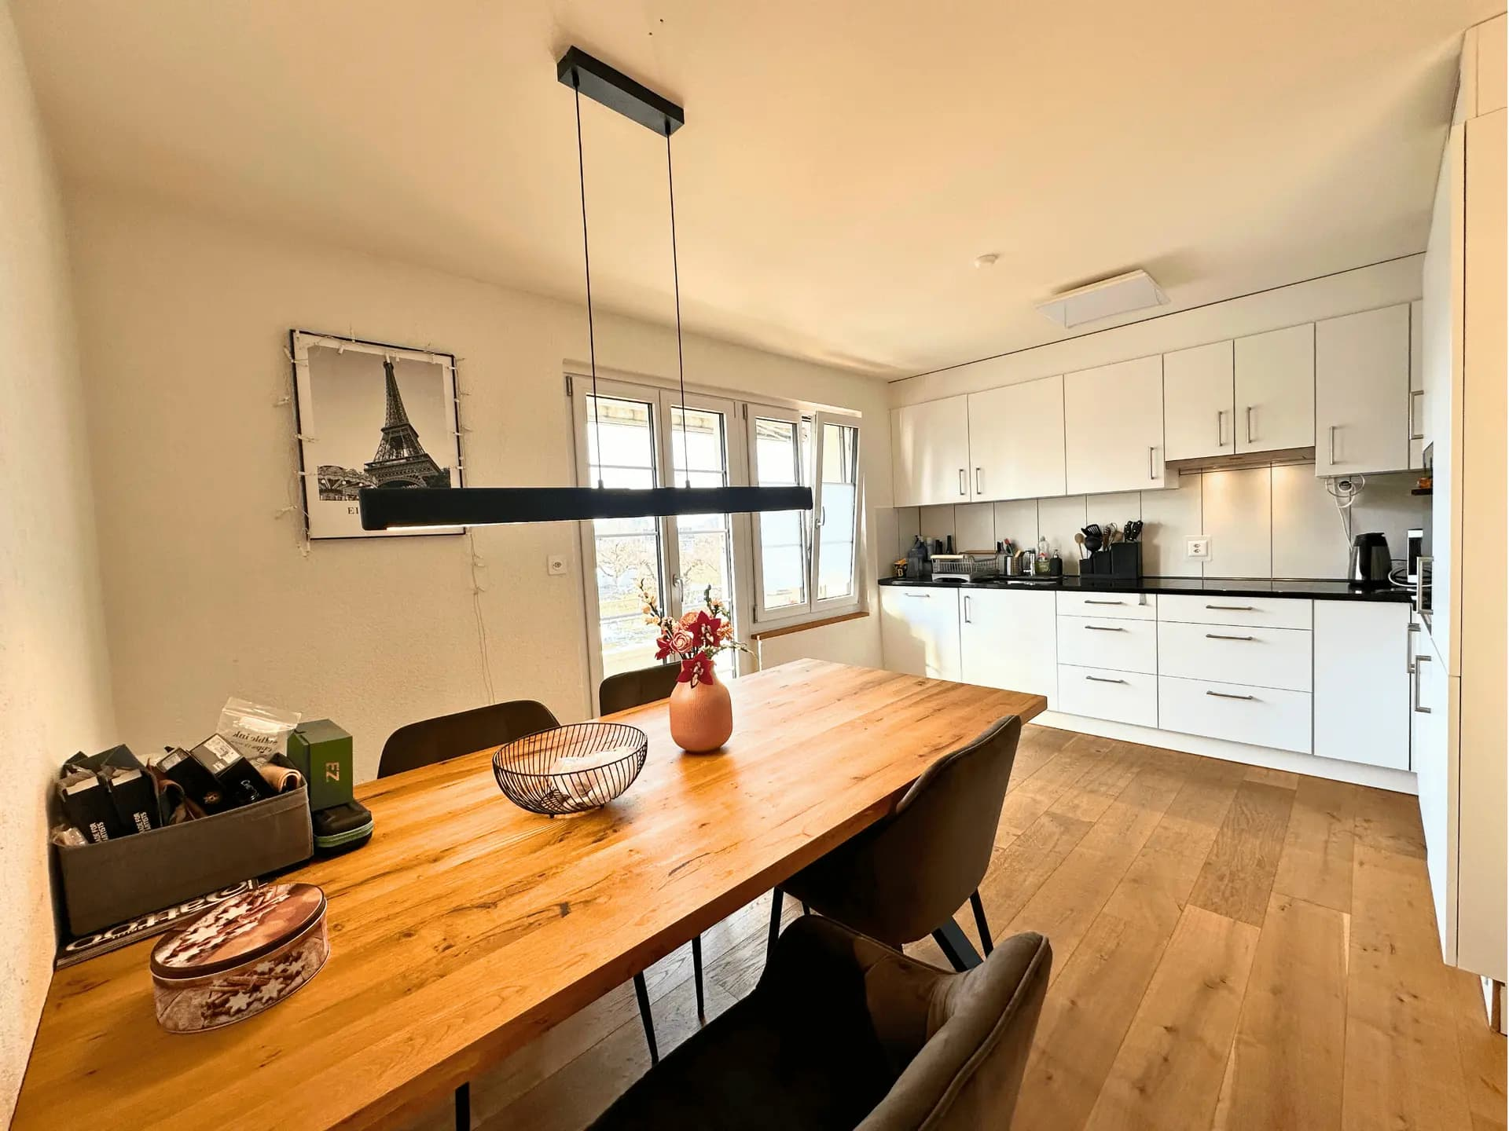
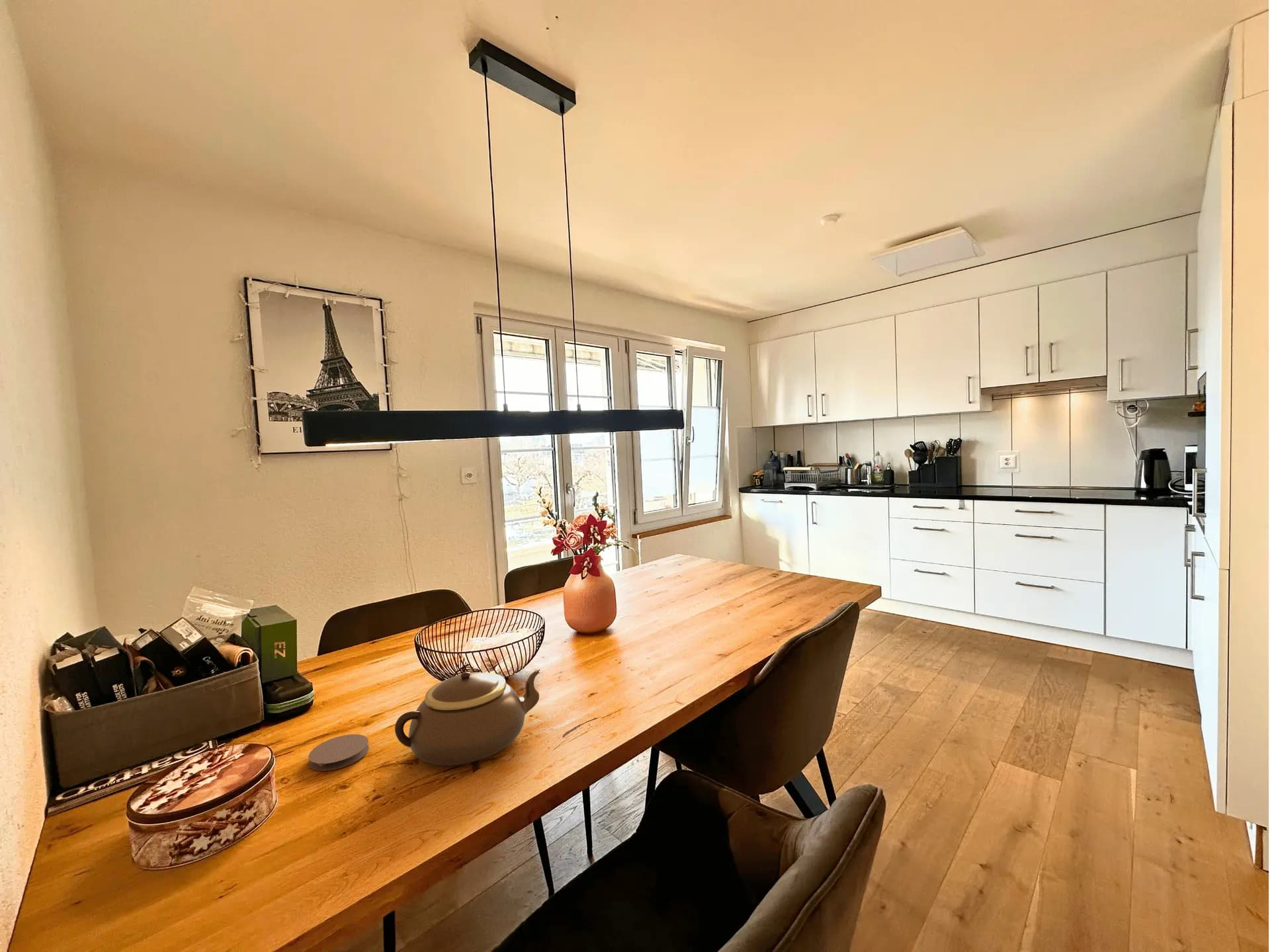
+ coaster (339, 751)
+ teapot (470, 706)
